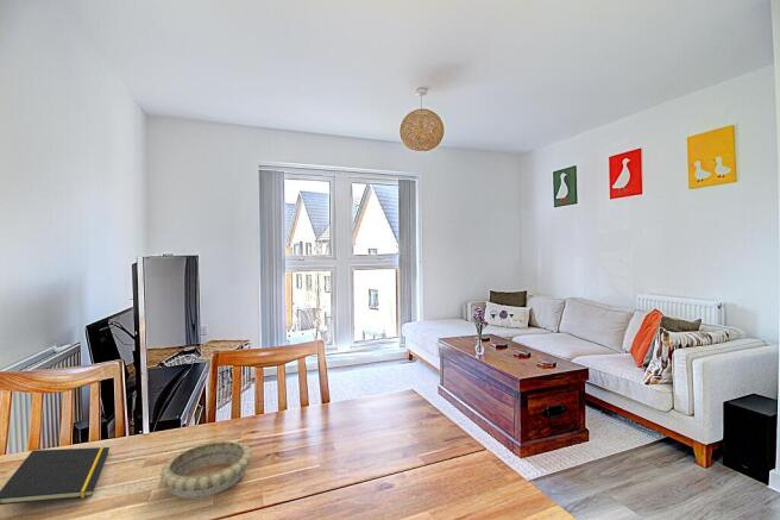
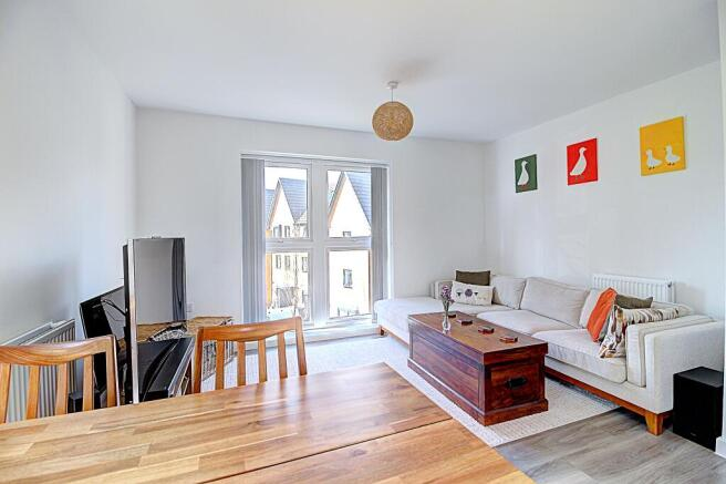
- notepad (59, 471)
- decorative bowl (208, 464)
